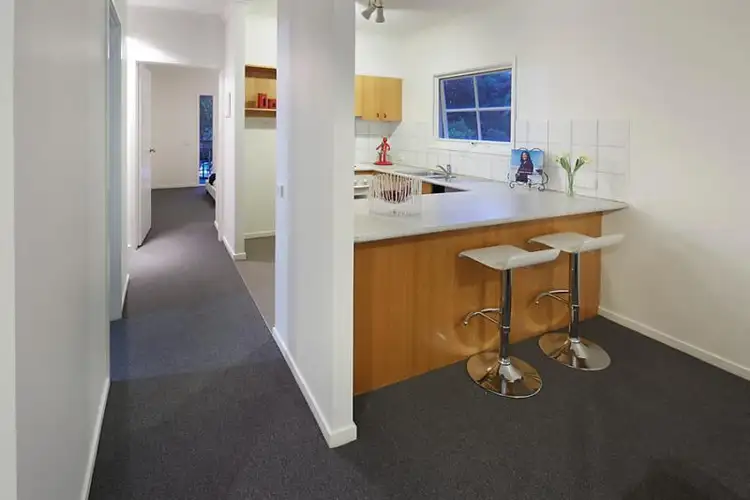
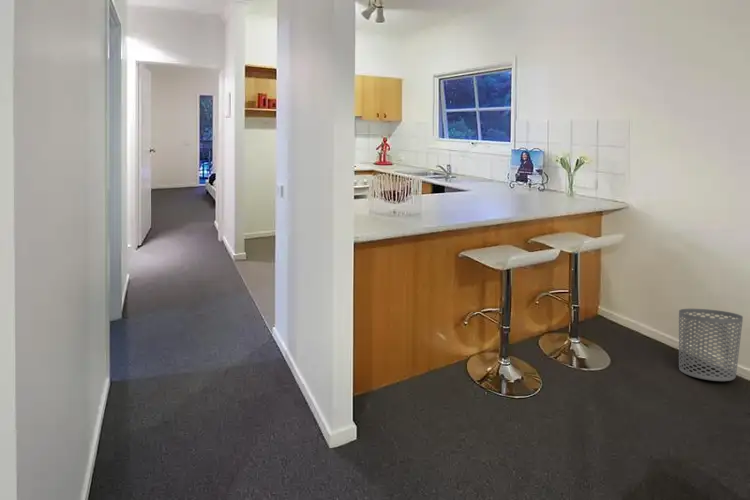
+ waste bin (708, 343)
